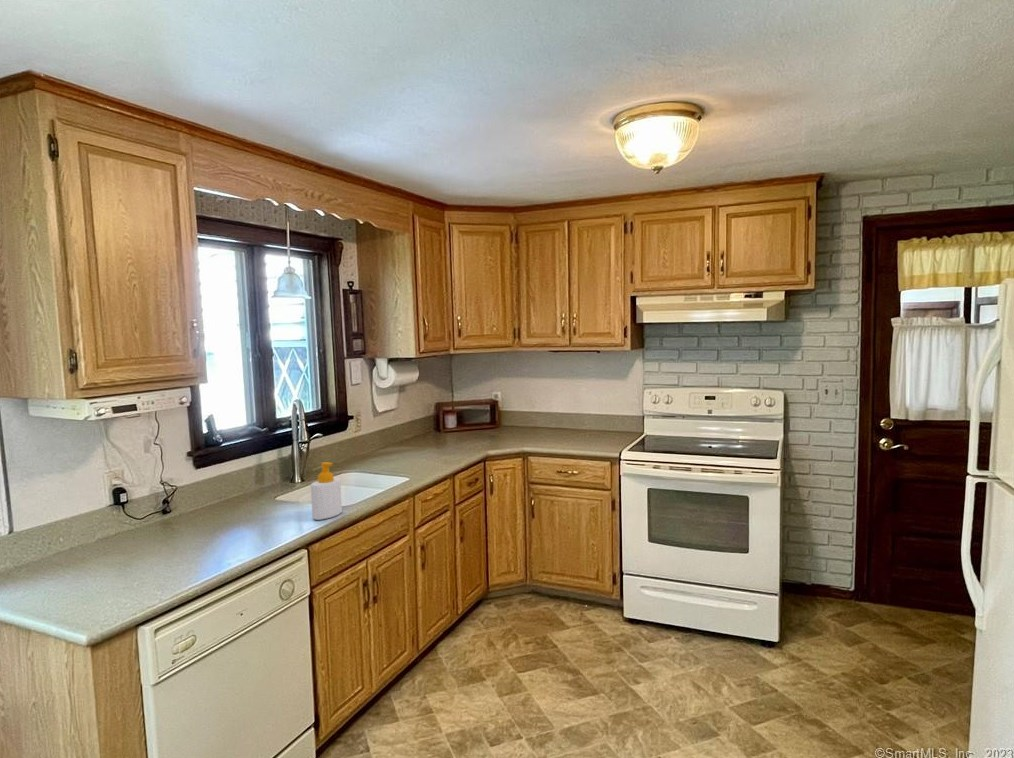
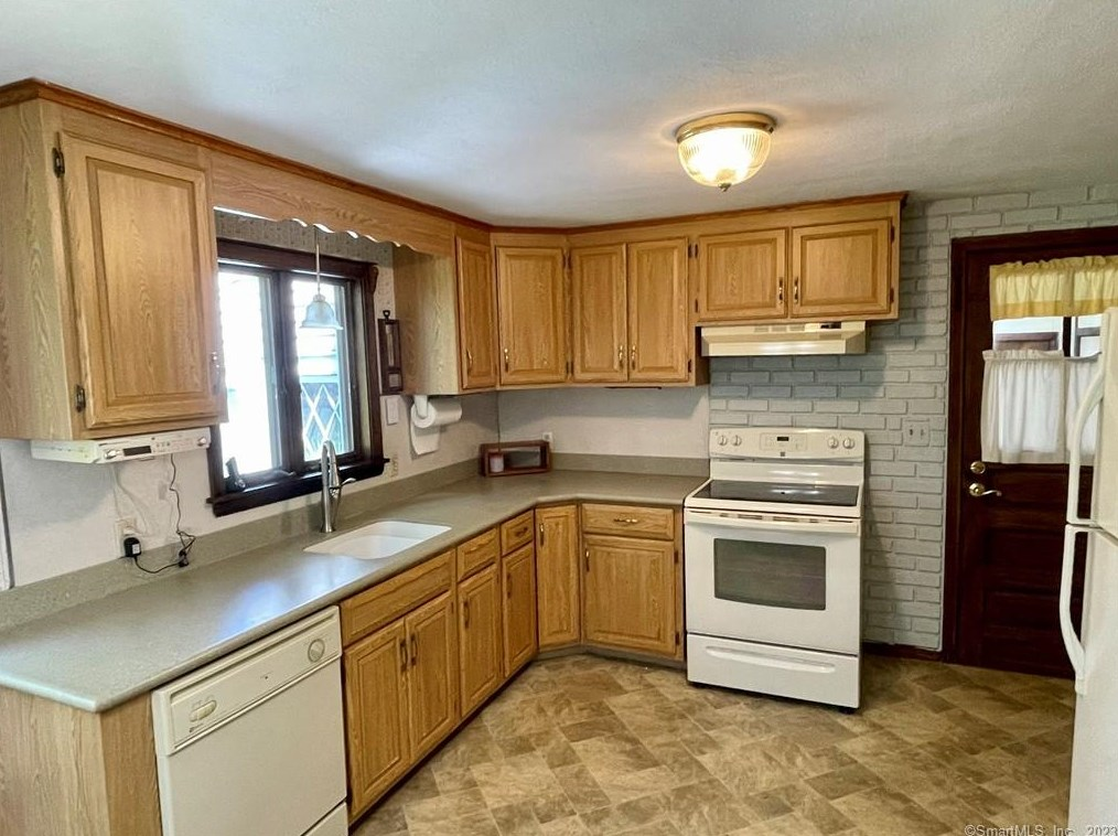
- soap bottle (326, 489)
